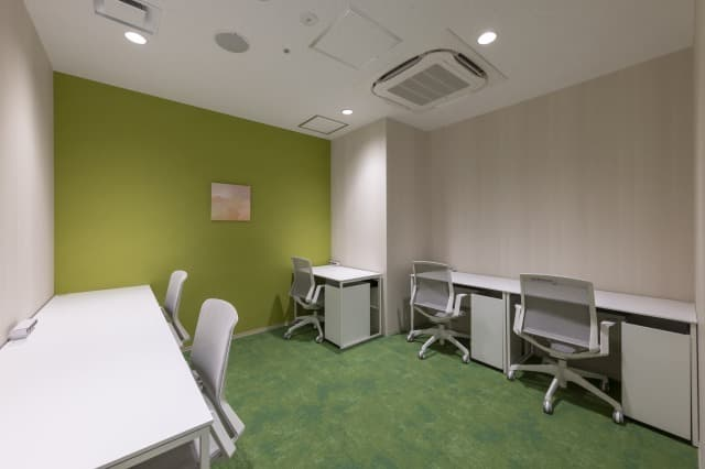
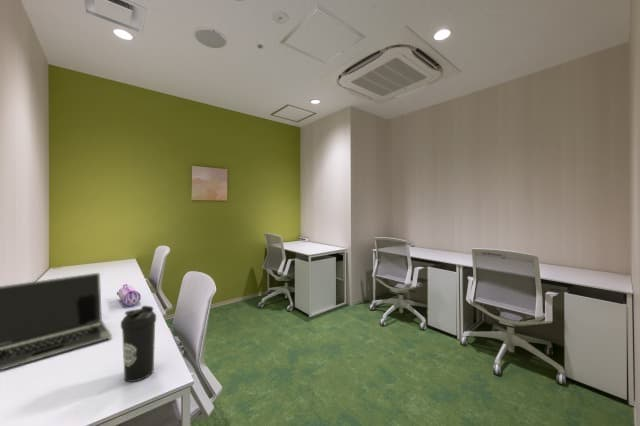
+ laptop (53, 313)
+ pencil case (129, 294)
+ water bottle (139, 341)
